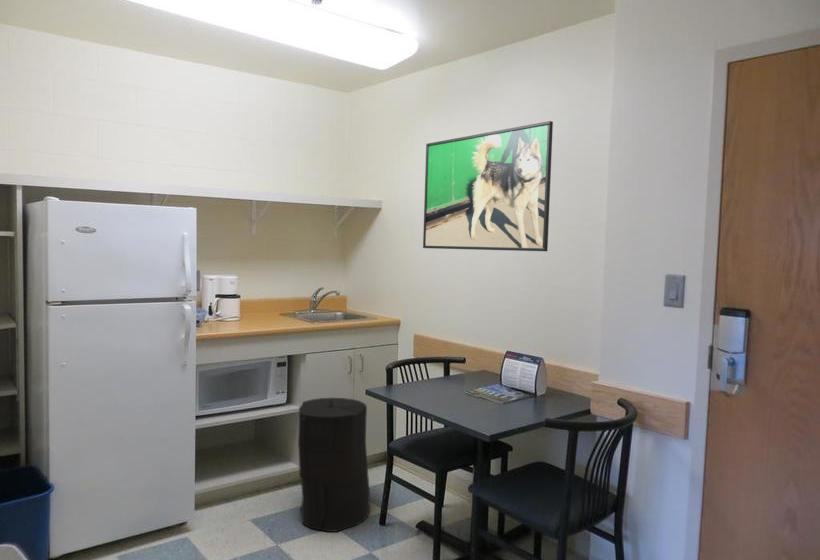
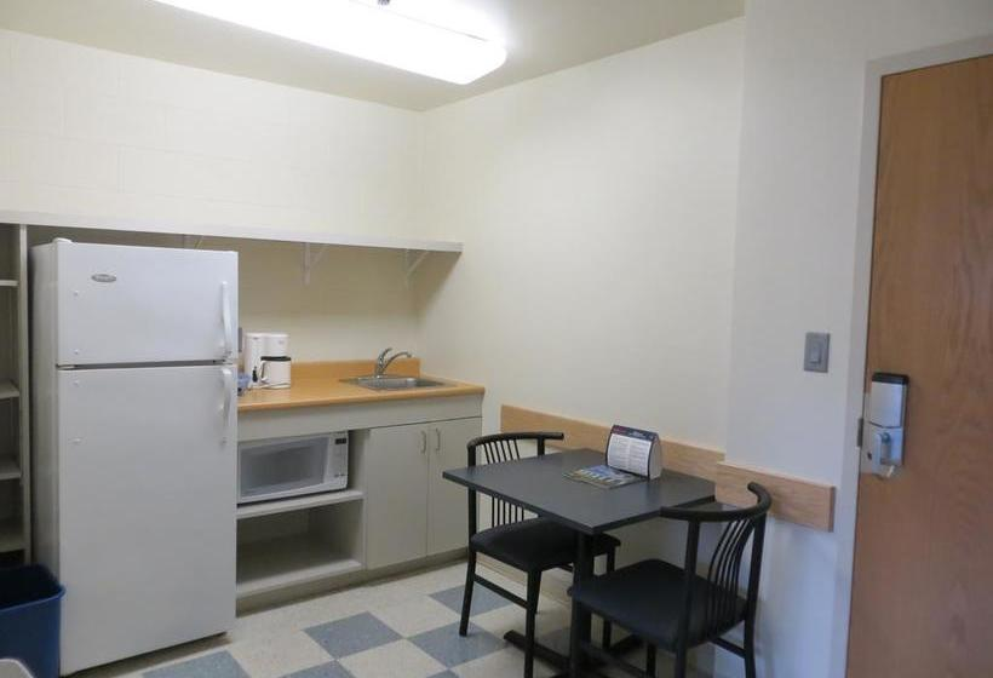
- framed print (480, 191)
- trash can (332, 455)
